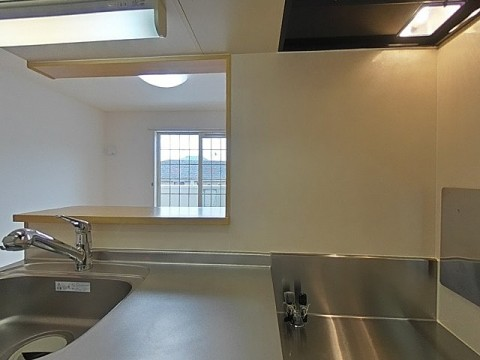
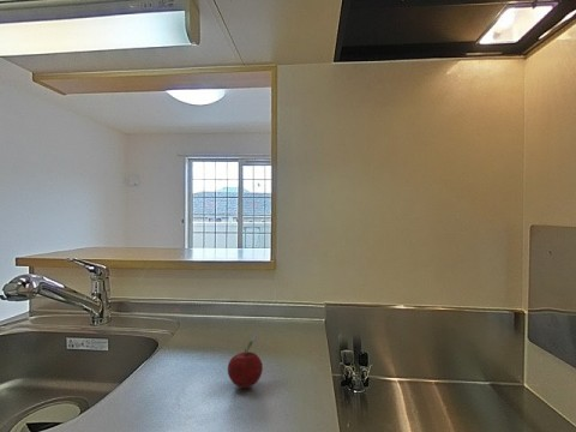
+ fruit (245, 360)
